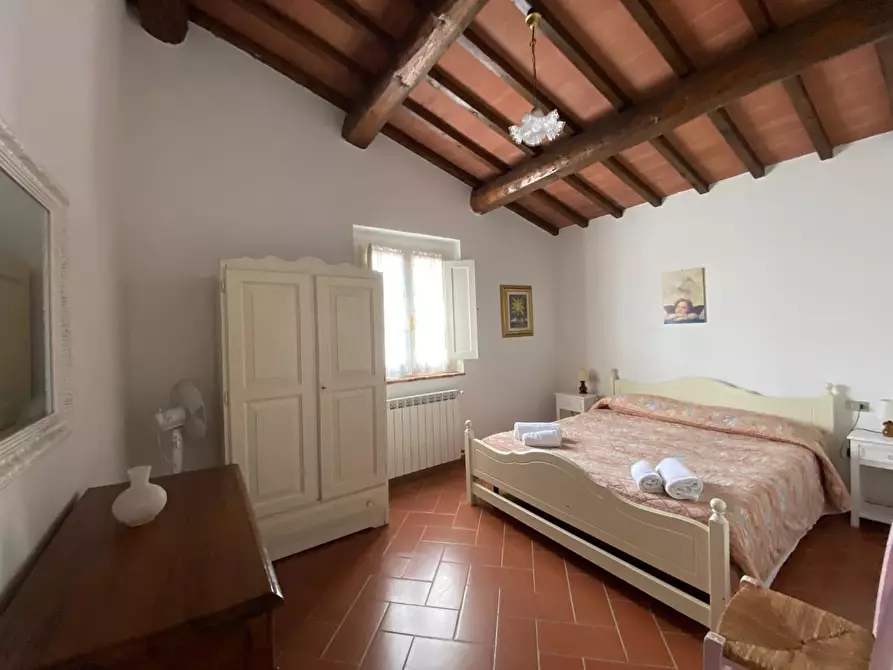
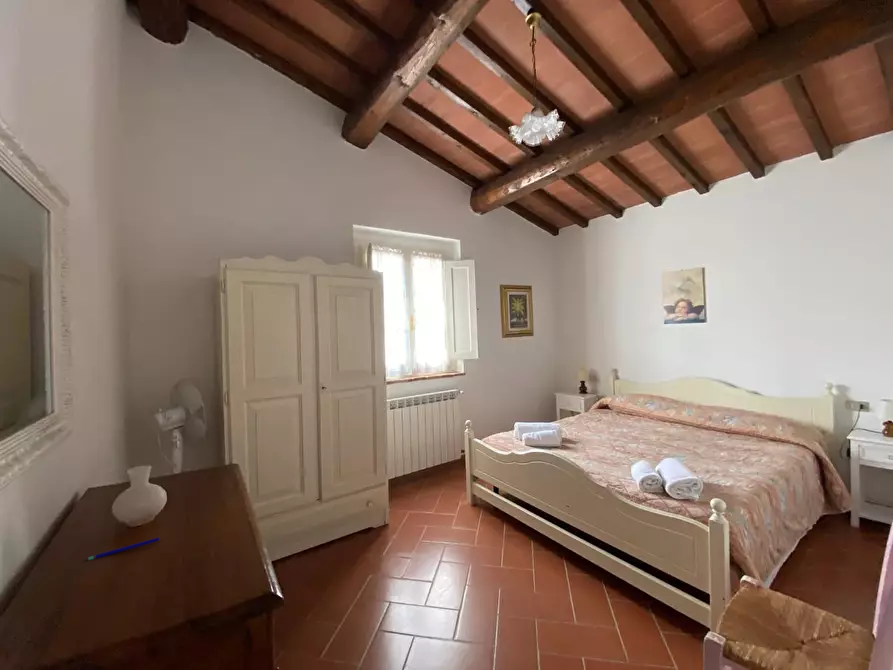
+ pen (124, 548)
